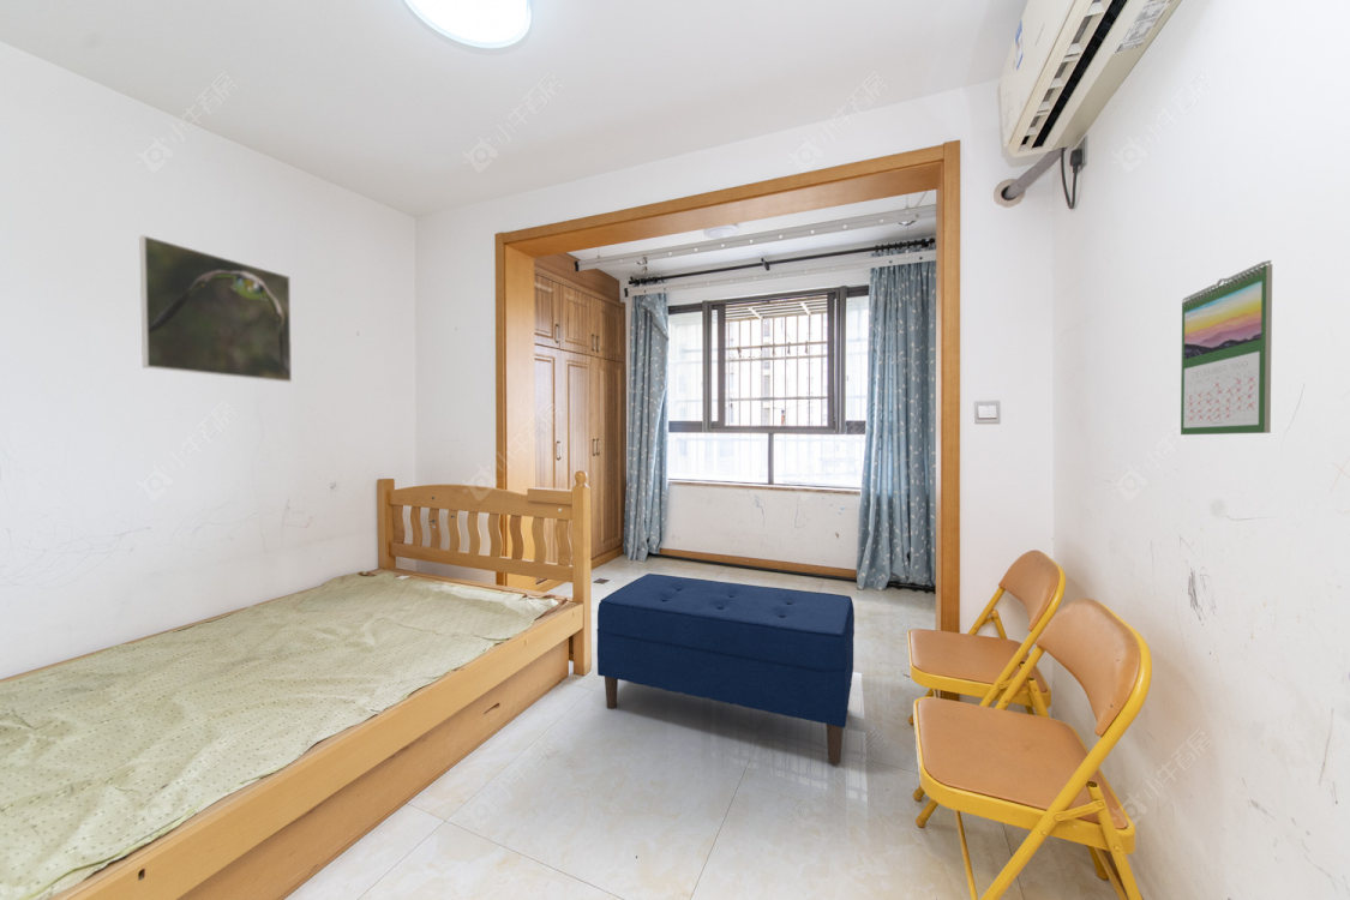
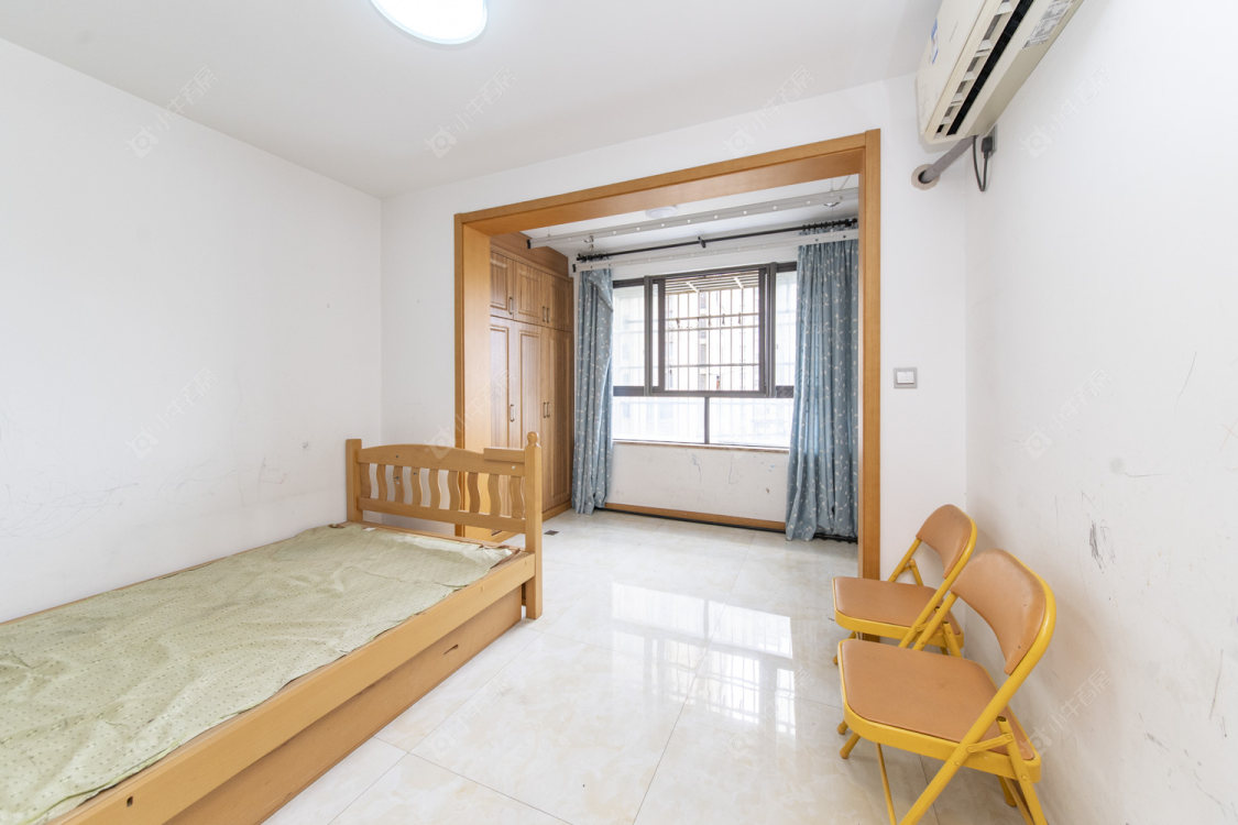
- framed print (223, 317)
- bench (726, 652)
- calendar (1220, 356)
